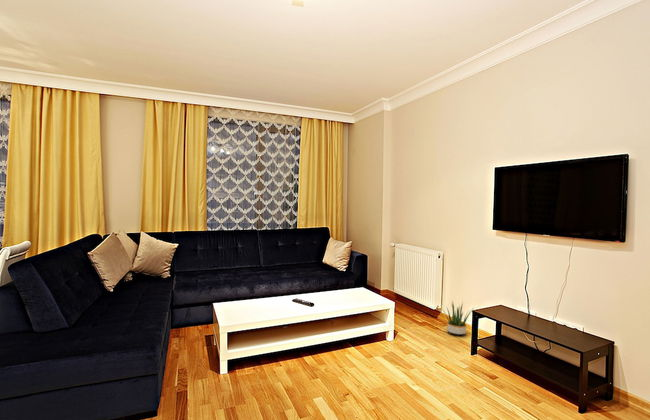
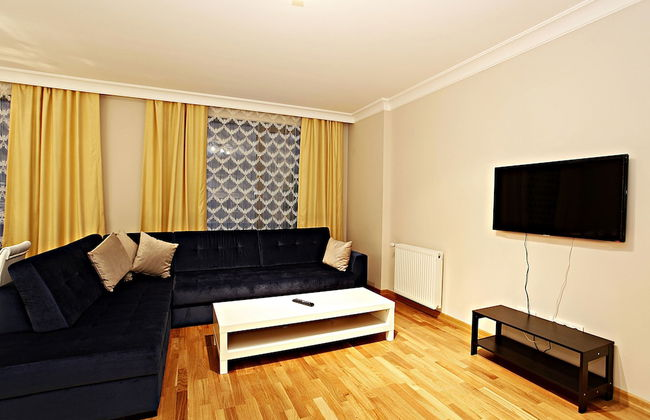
- potted plant (456, 317)
